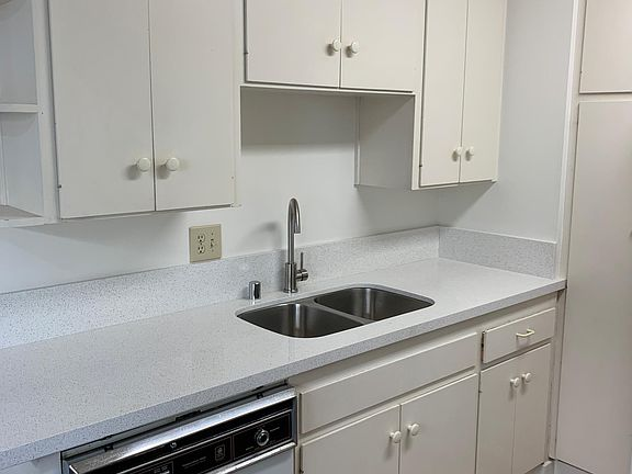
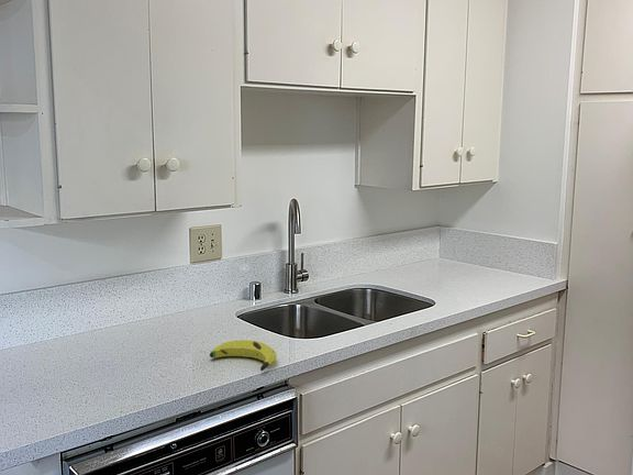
+ banana (242, 354)
